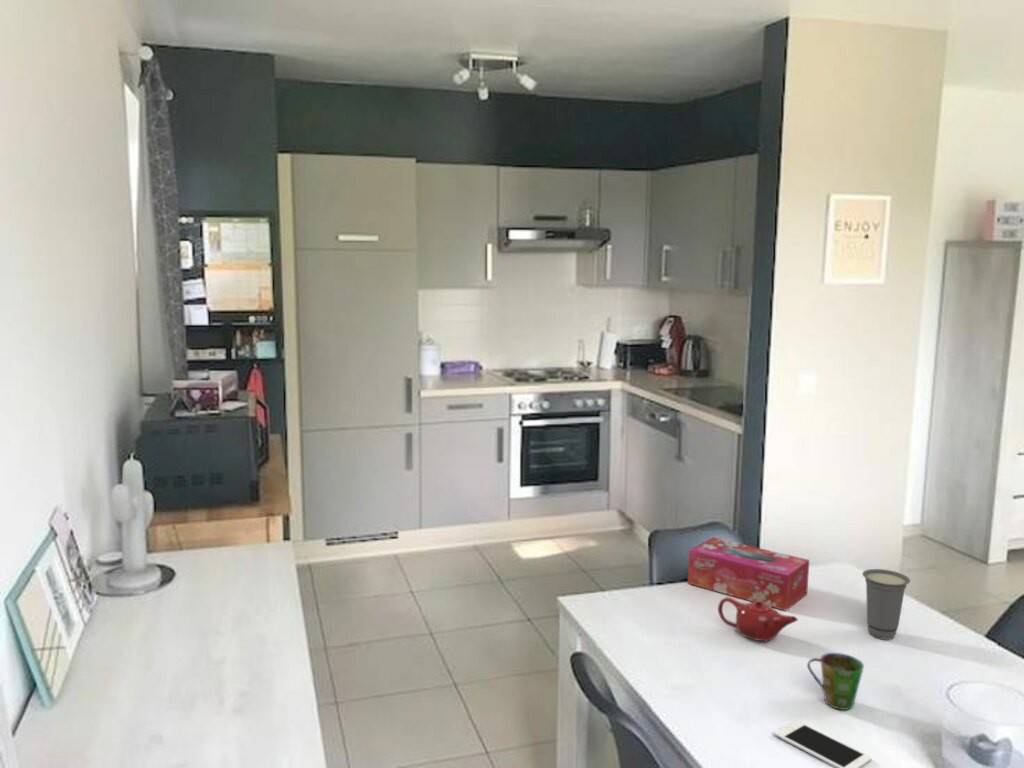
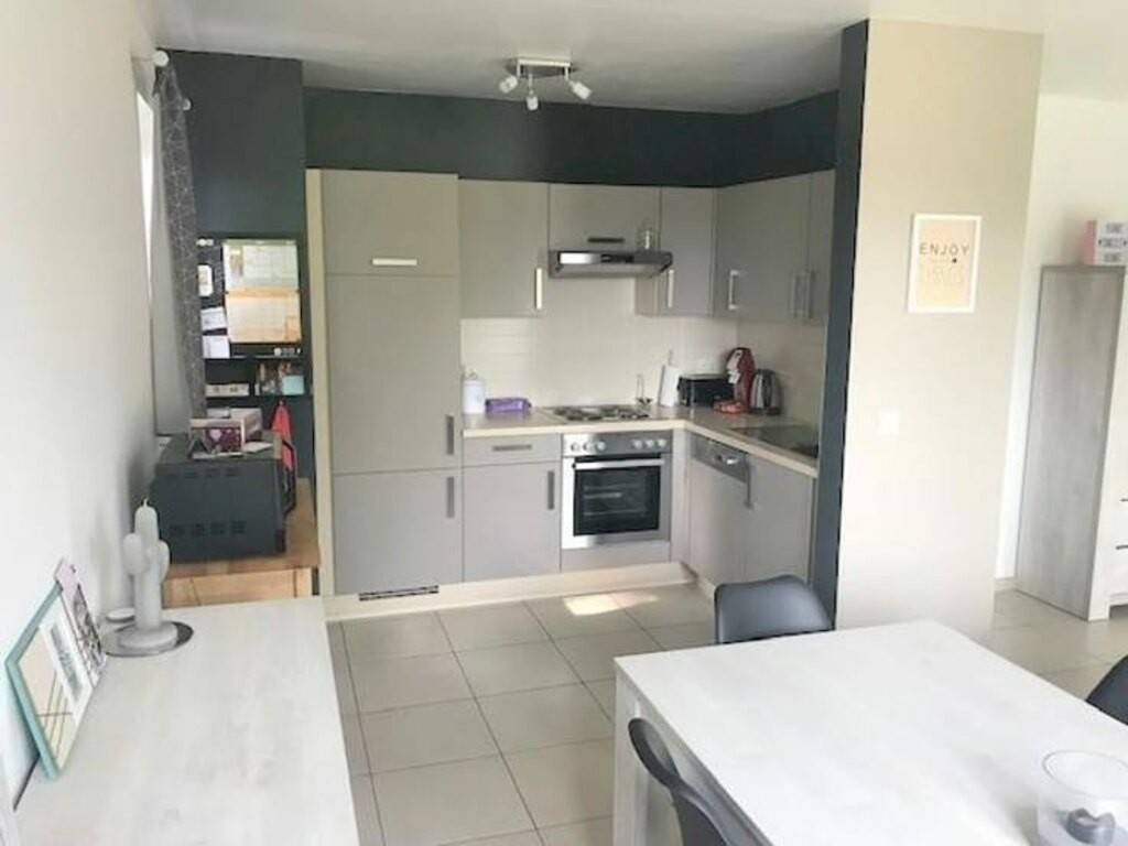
- tissue box (747, 571)
- cup (834, 681)
- teapot (756, 618)
- cell phone (821, 745)
- cup (883, 605)
